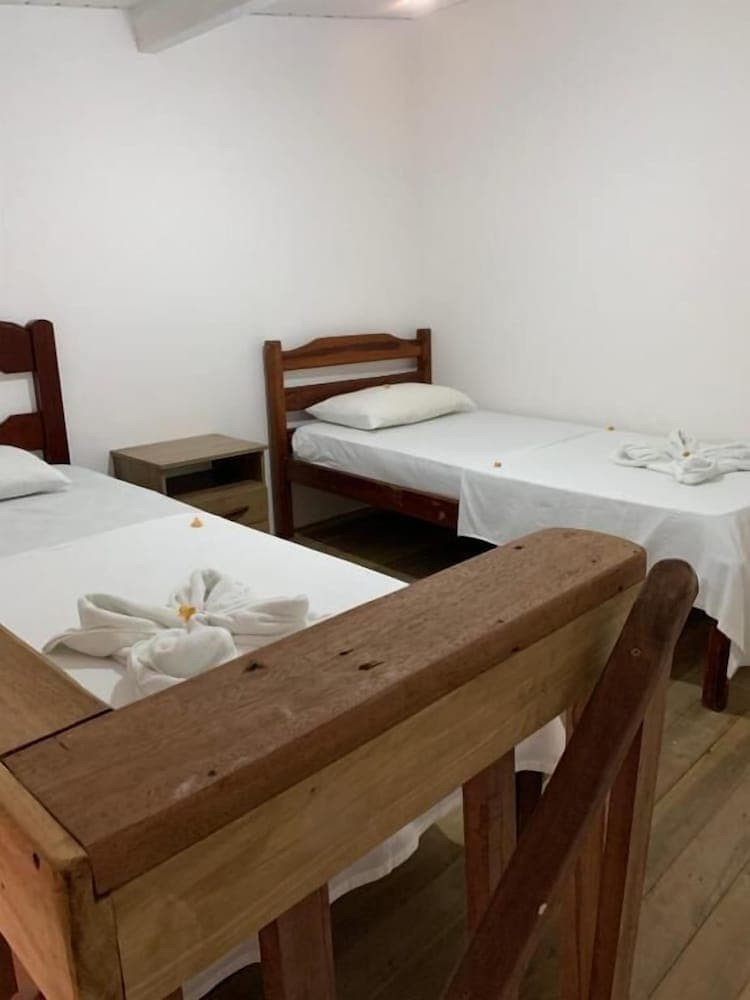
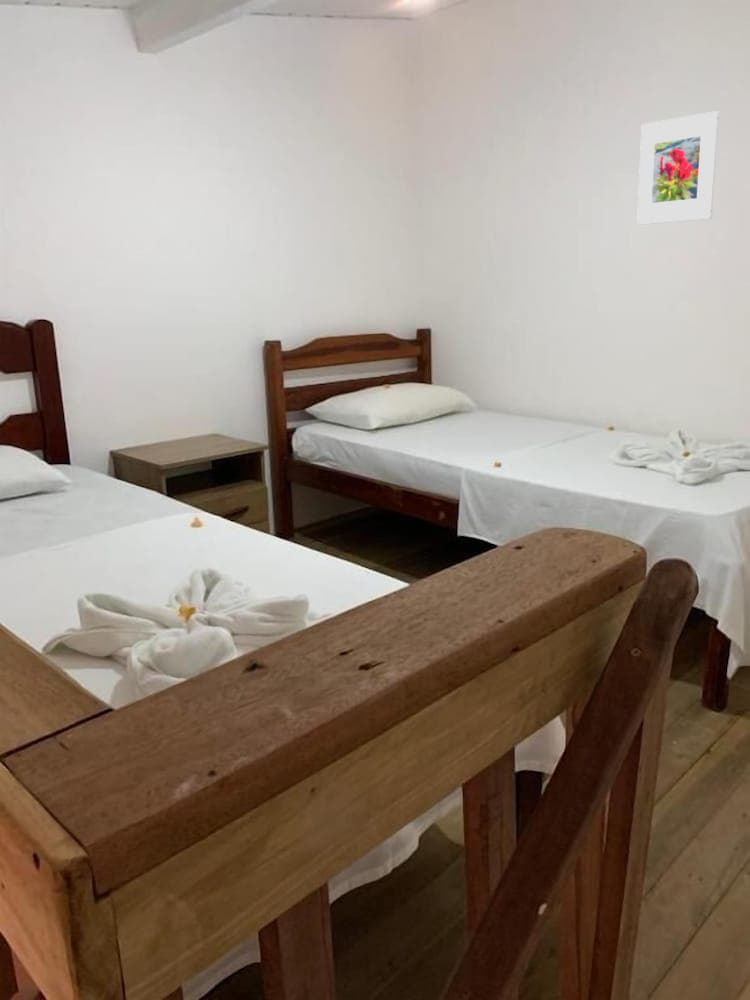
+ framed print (676, 170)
